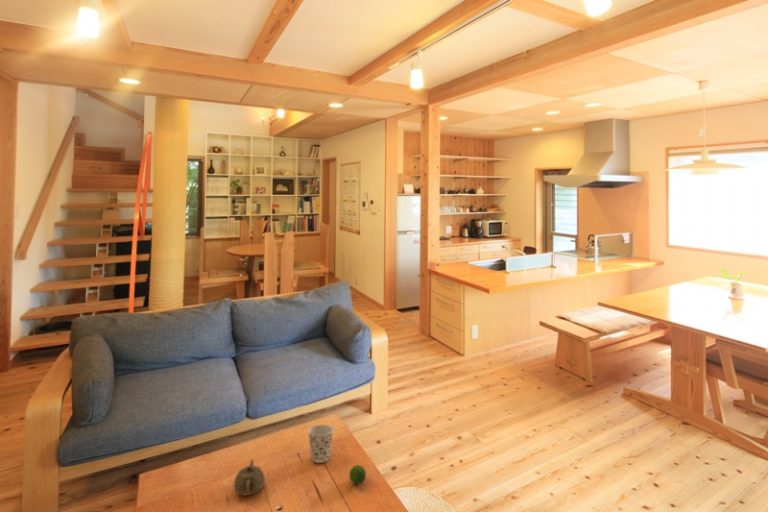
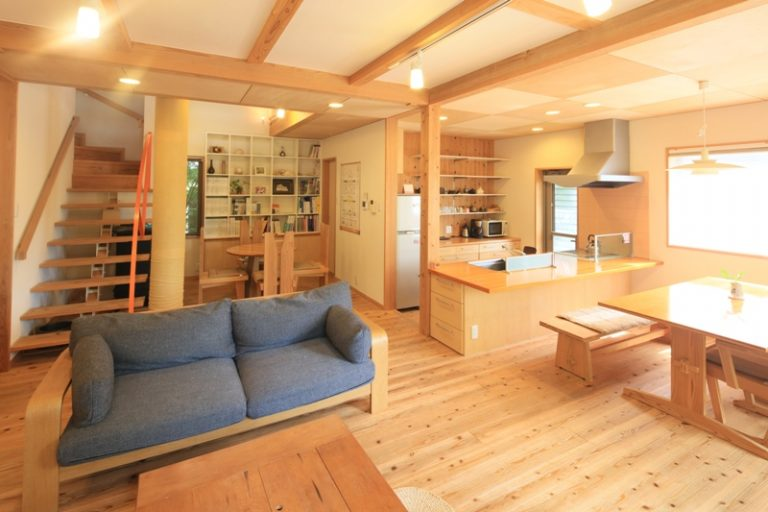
- cup (320, 444)
- fruit (357, 474)
- teapot (249, 476)
